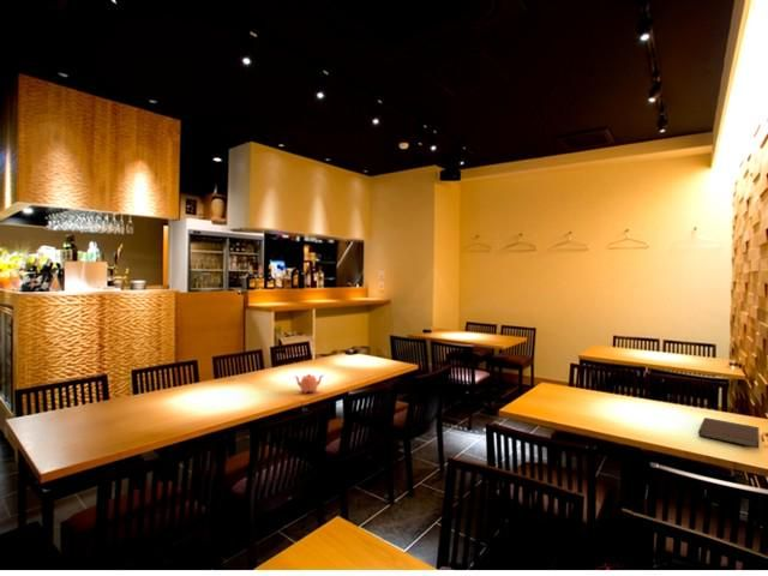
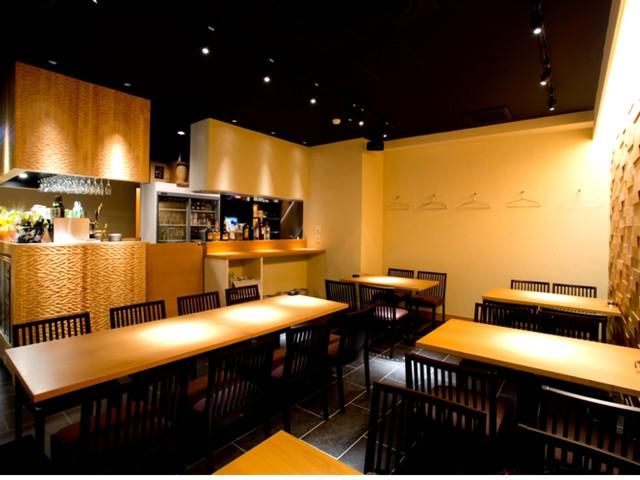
- teapot (308, 383)
- notebook (728, 431)
